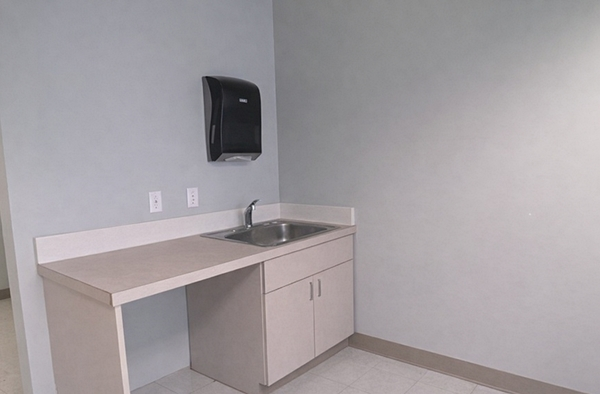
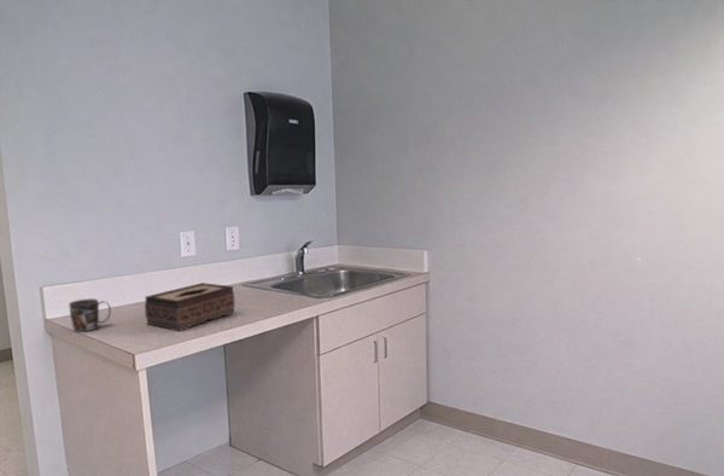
+ mug (91, 314)
+ tissue box (191, 304)
